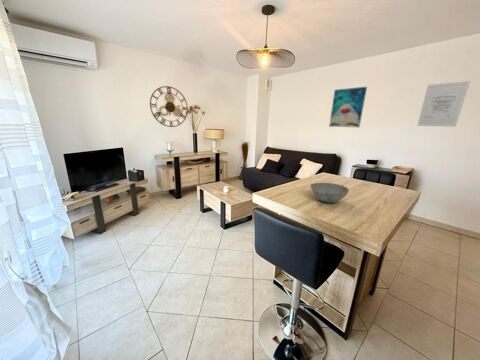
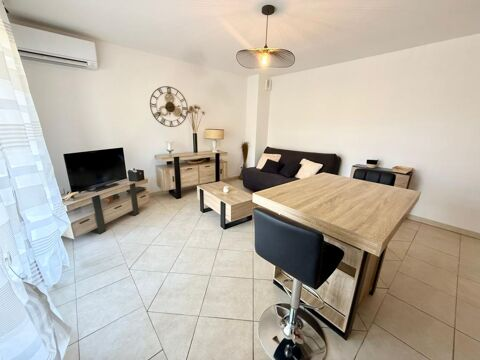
- bowl (327, 193)
- wall art (441, 105)
- wall art (346, 108)
